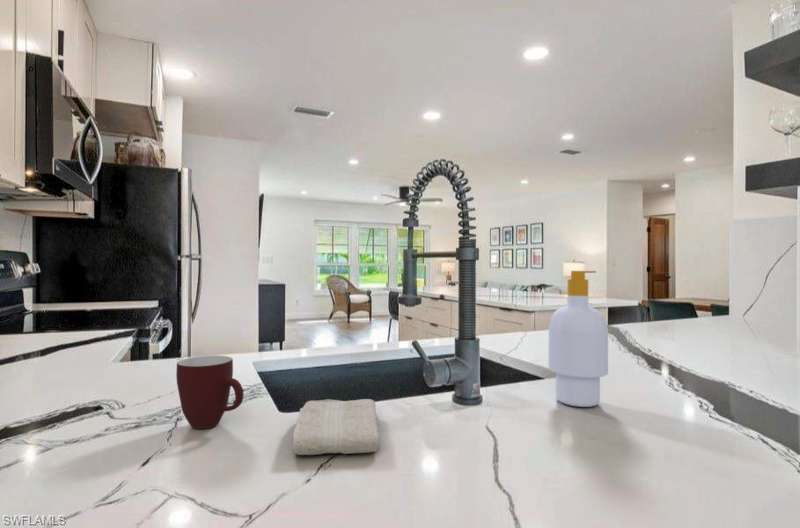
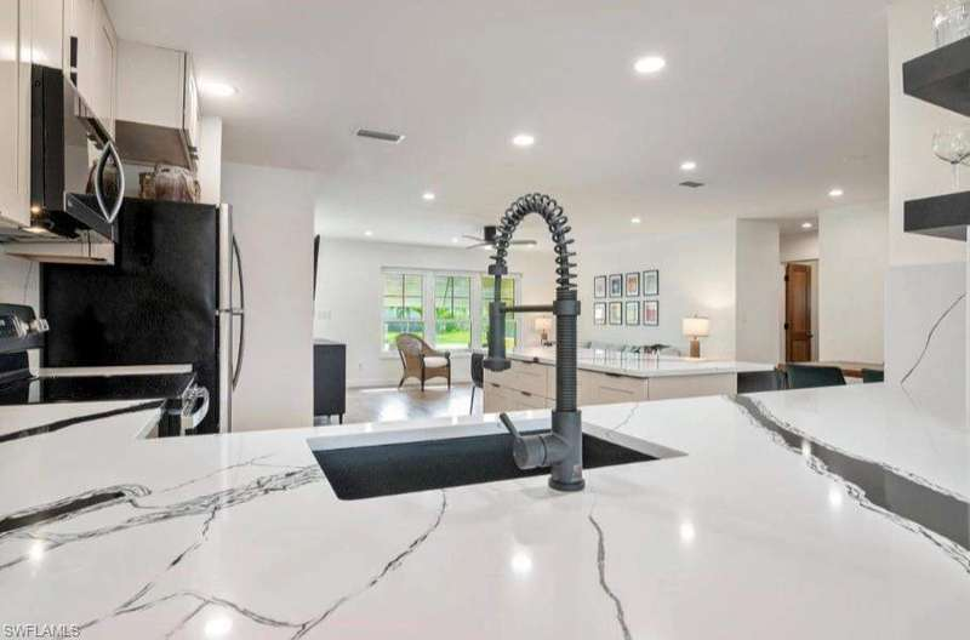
- soap bottle (577, 336)
- washcloth (338, 422)
- mug (212, 392)
